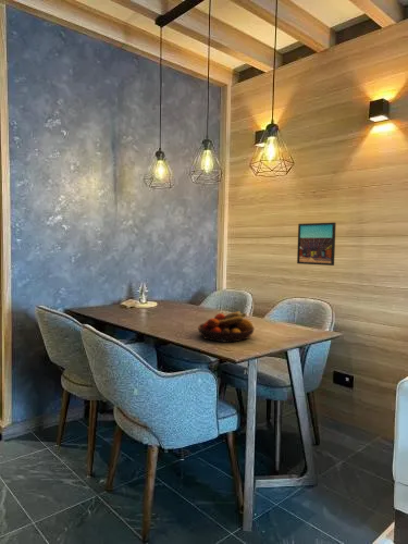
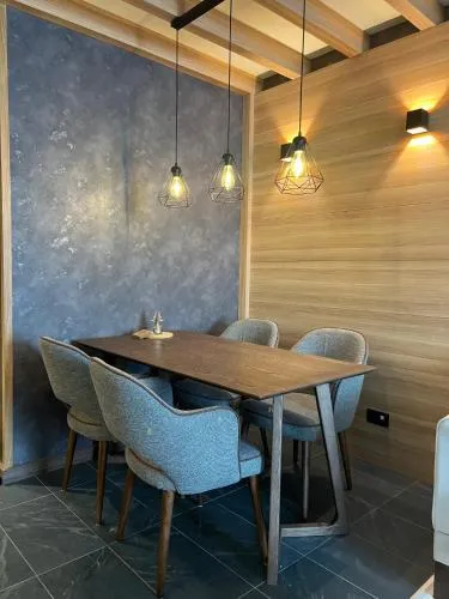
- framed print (316, 244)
- fruit bowl (225, 324)
